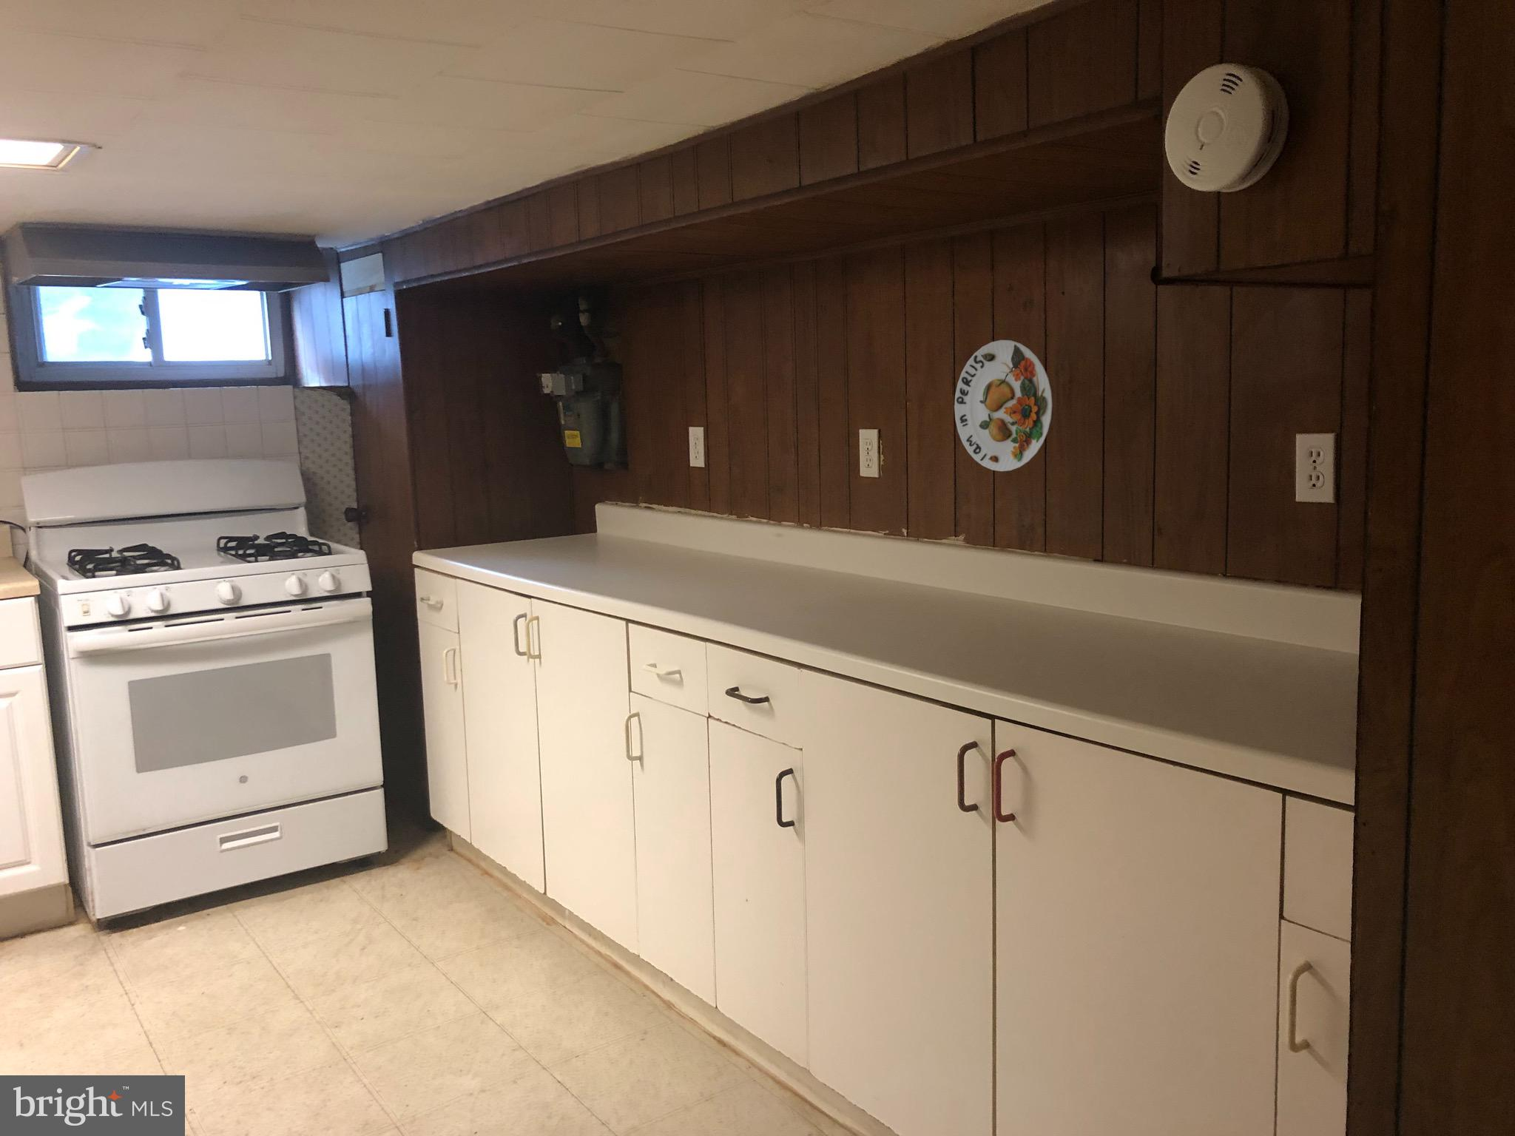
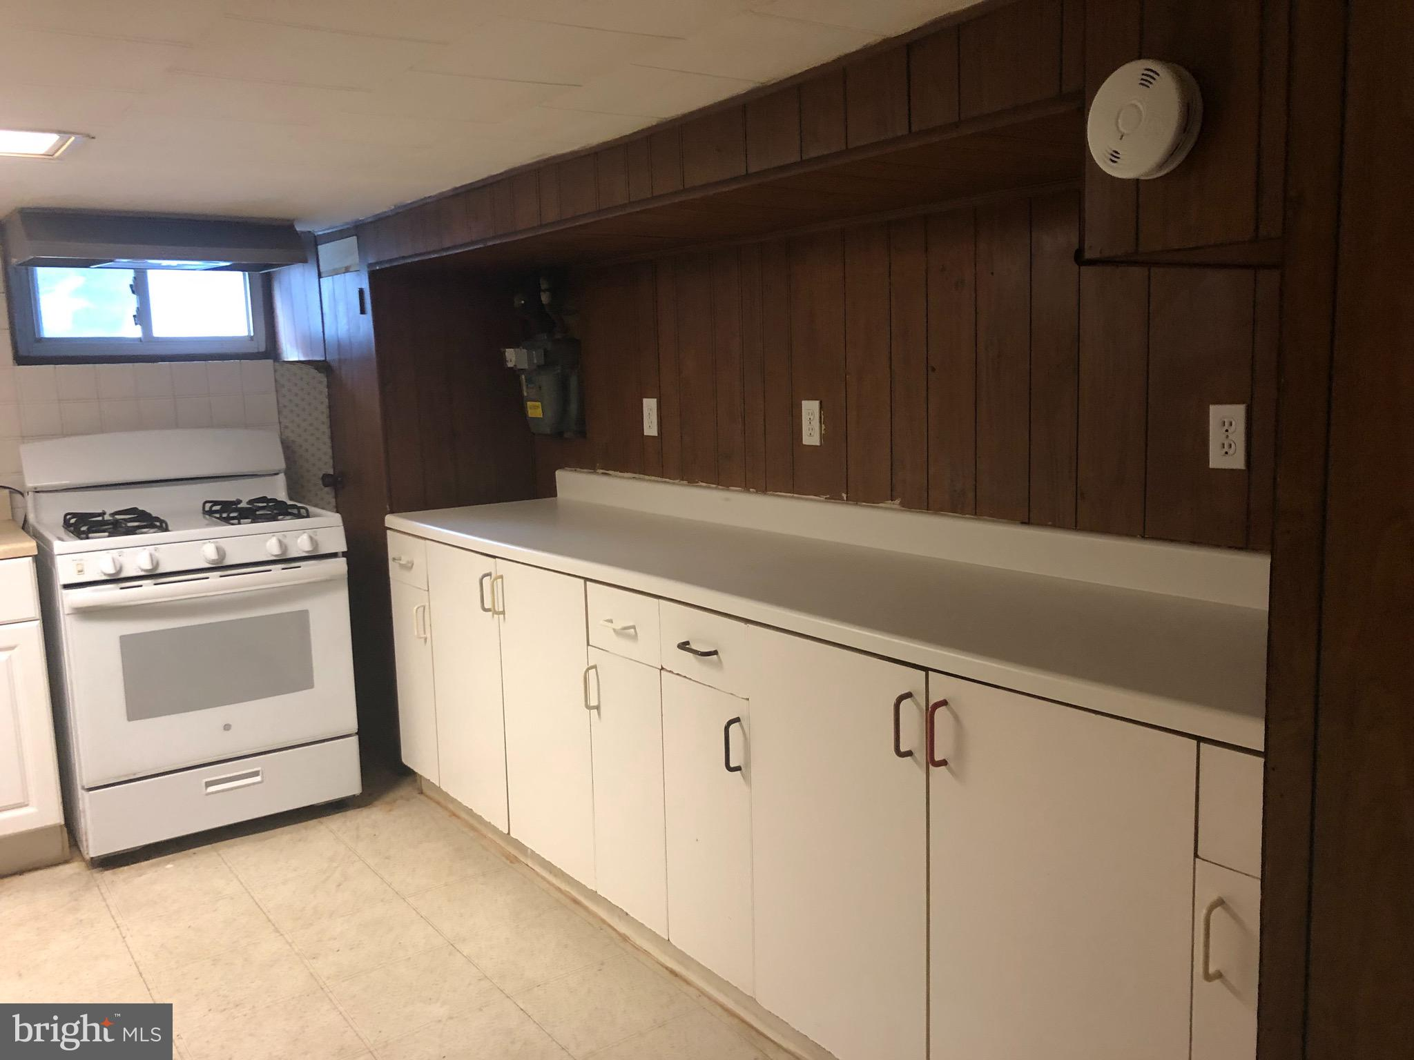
- decorative plate (1002, 406)
